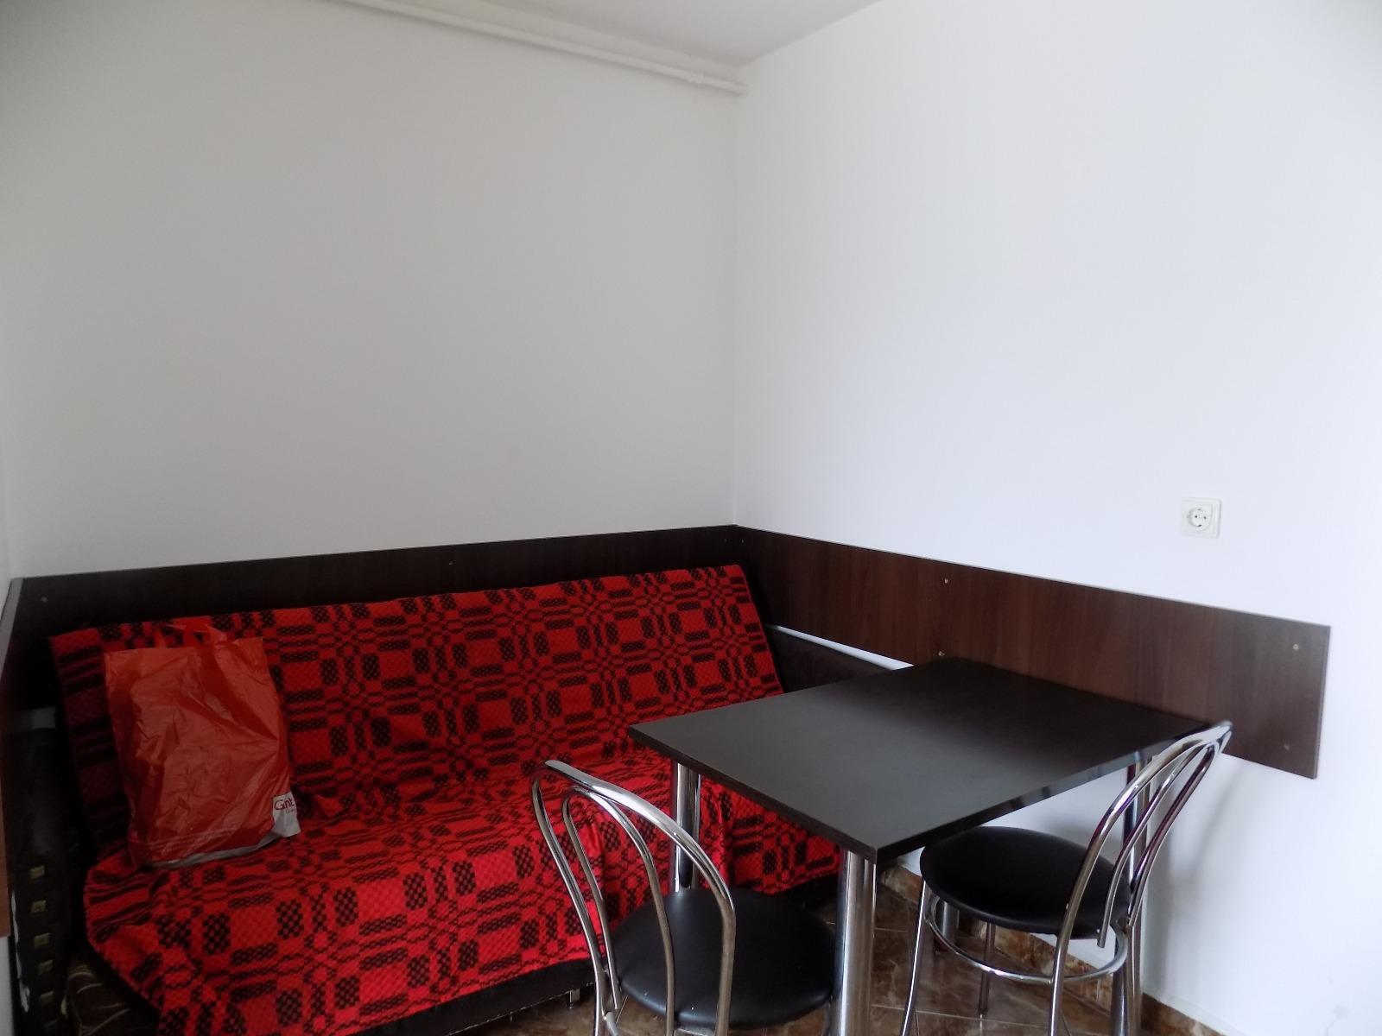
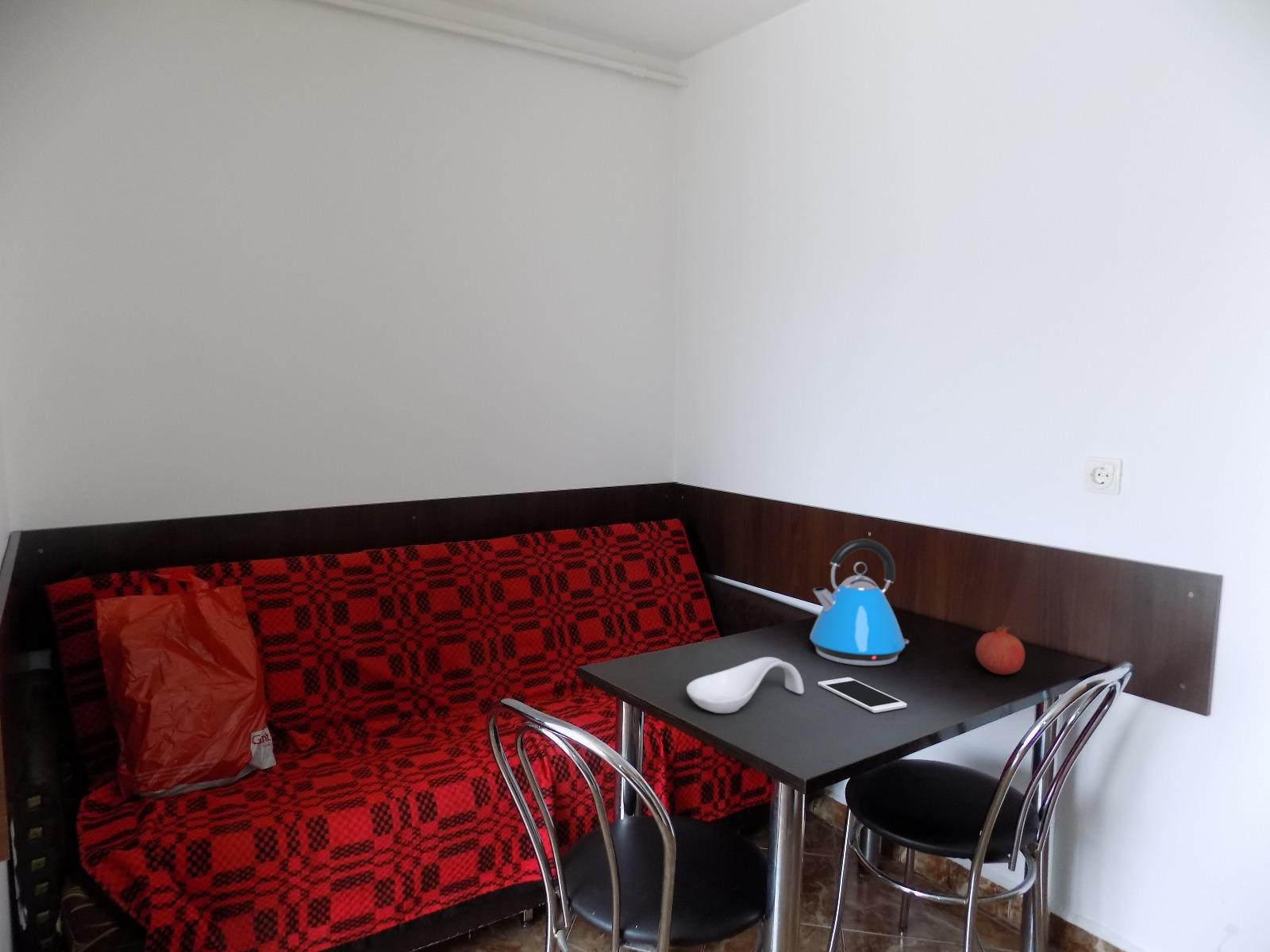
+ cell phone (860, 693)
+ spoon rest (746, 682)
+ kettle (861, 597)
+ fruit (1000, 648)
